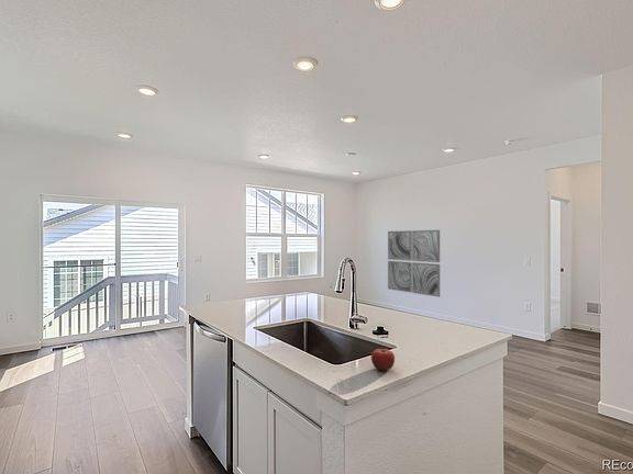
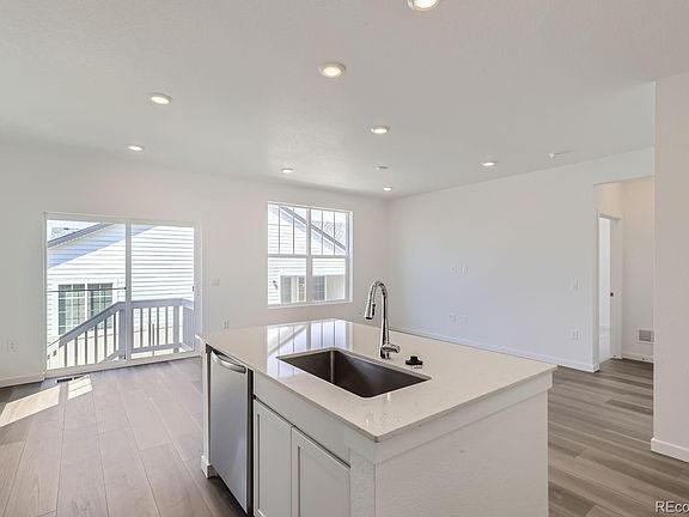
- wall art (411, 260)
- fruit (382, 357)
